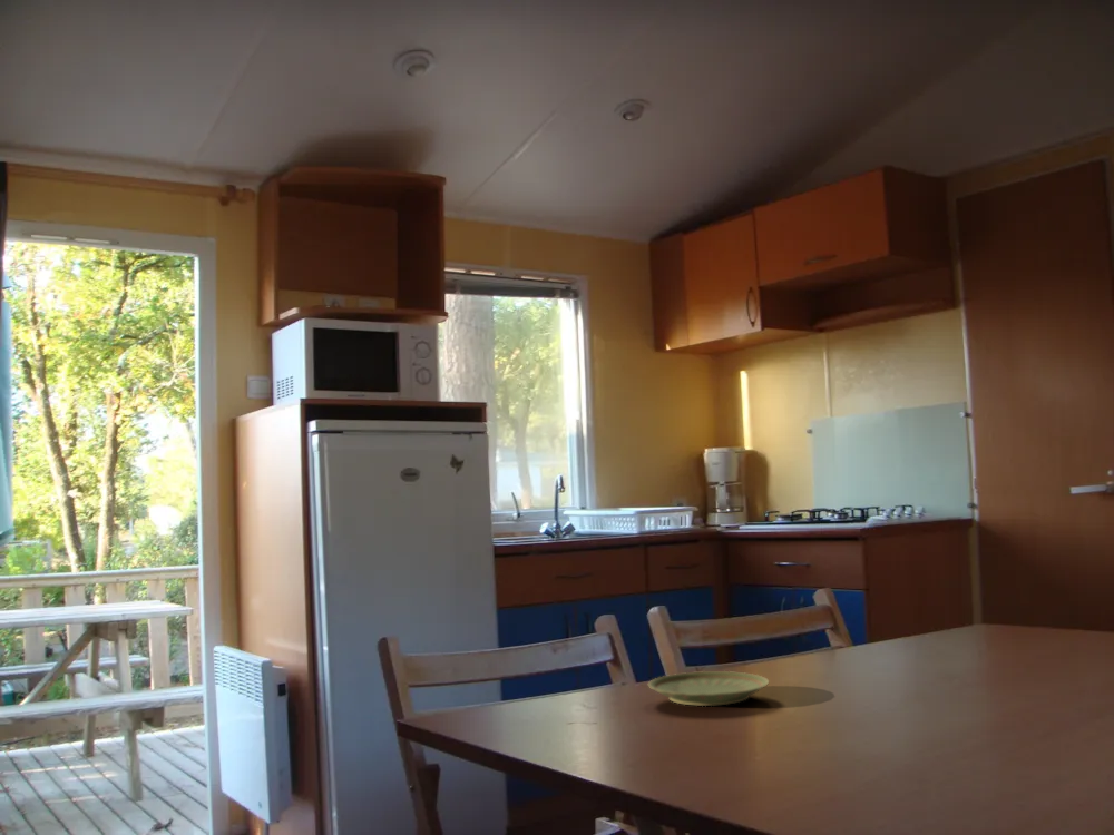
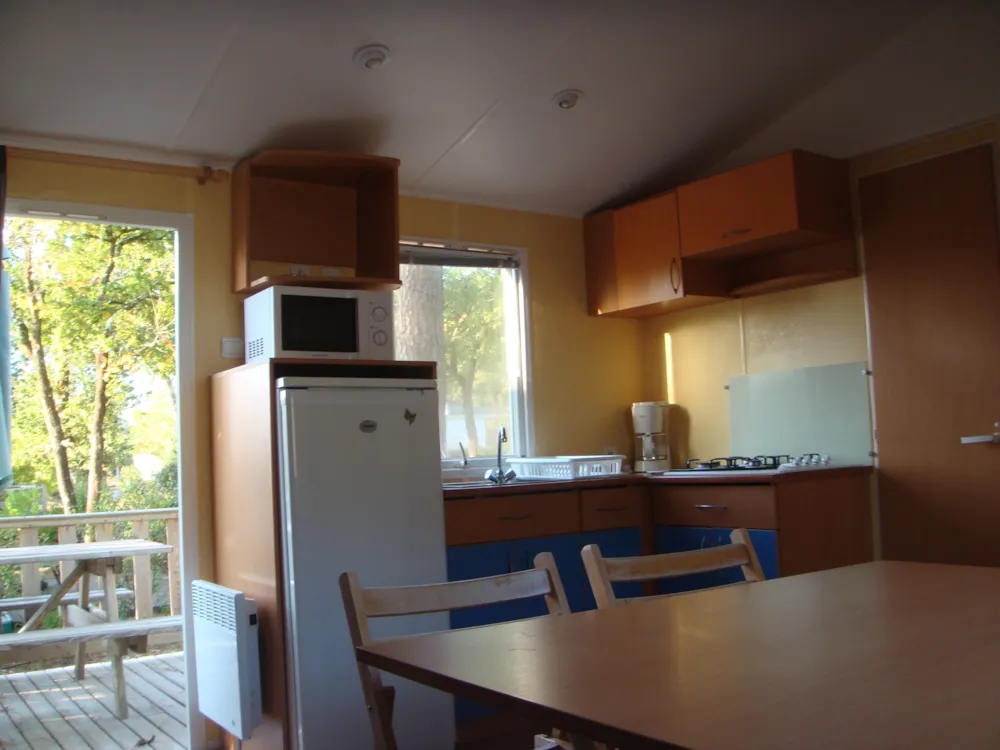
- plate (707, 689)
